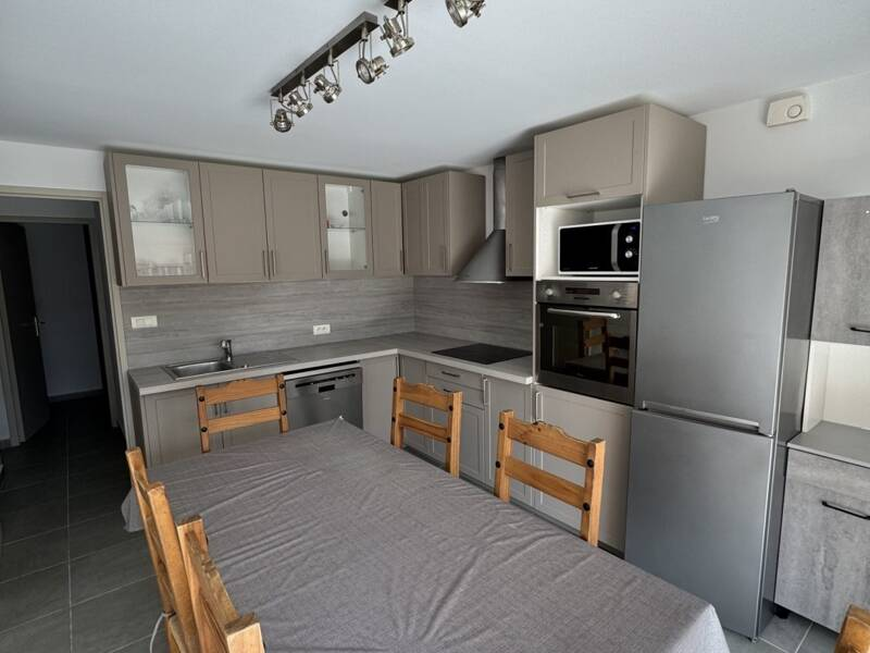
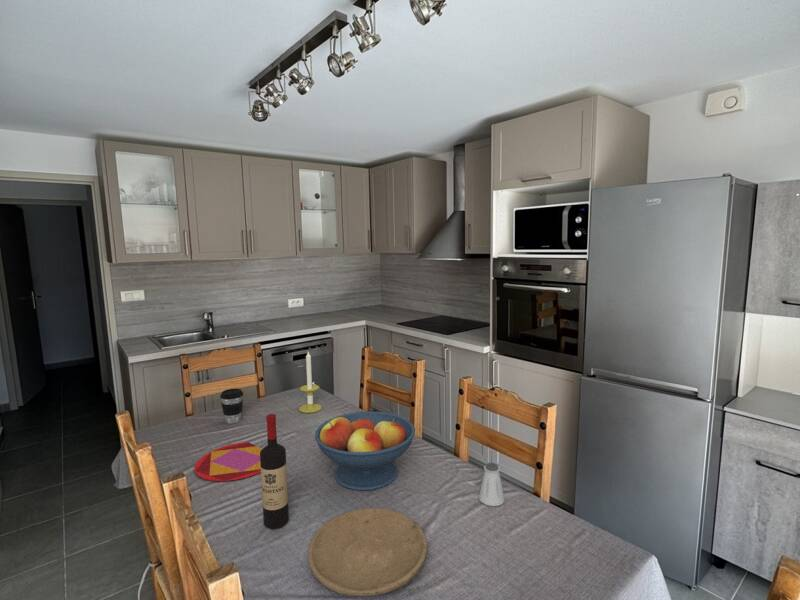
+ plate (368, 552)
+ coffee cup (232, 406)
+ wine bottle (273, 469)
+ fruit bowl (365, 444)
+ saltshaker (491, 482)
+ candle (309, 379)
+ plate (238, 459)
